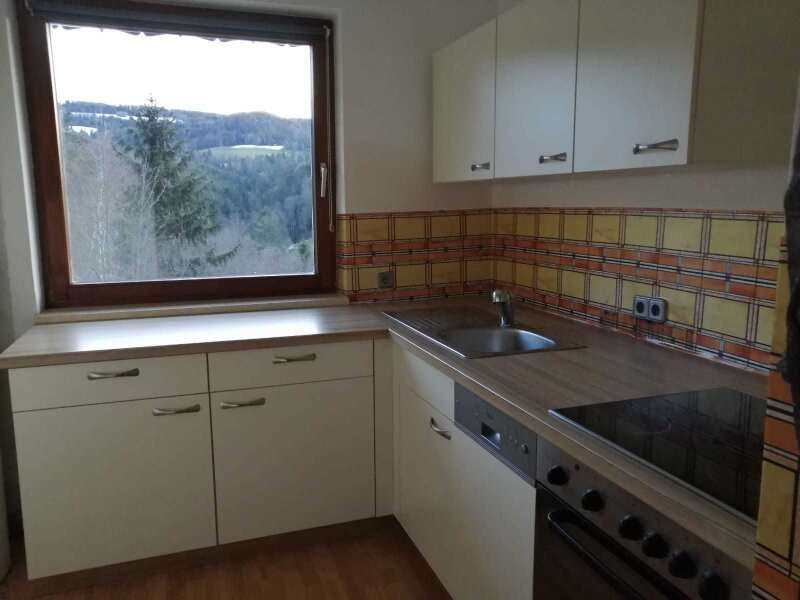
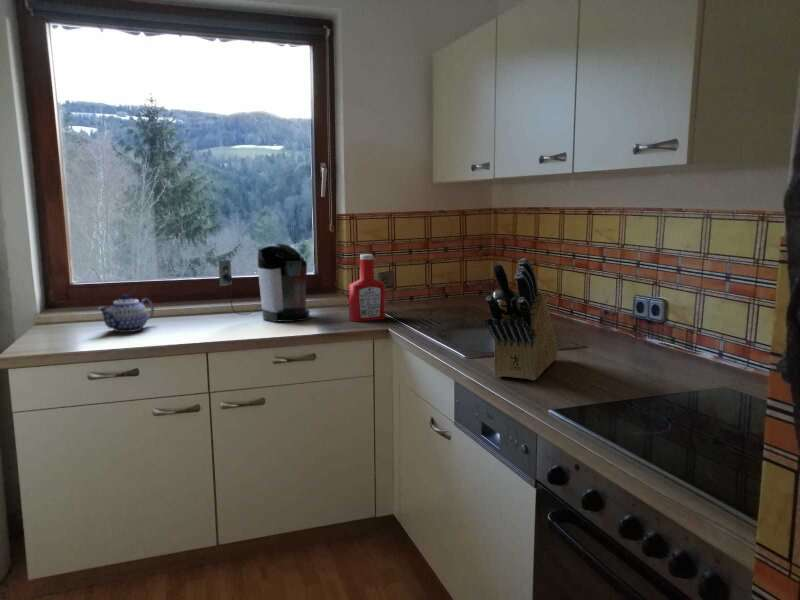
+ teapot (127, 312)
+ soap bottle (367, 287)
+ knife block (524, 314)
+ coffee maker (272, 282)
